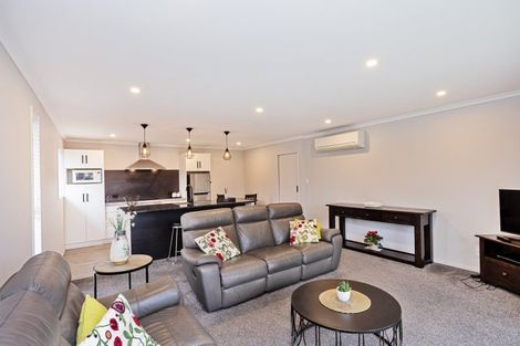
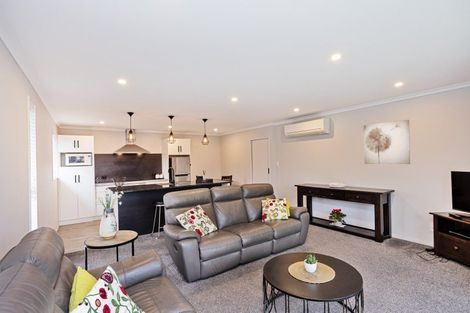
+ wall art (385, 143)
